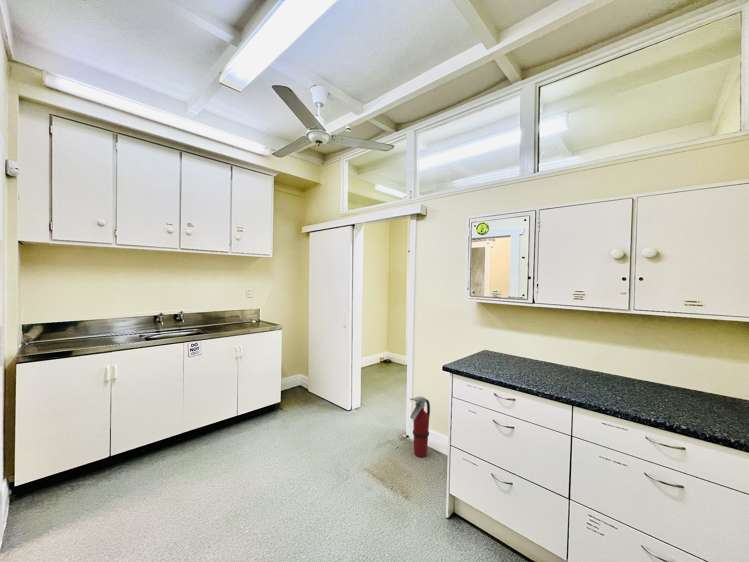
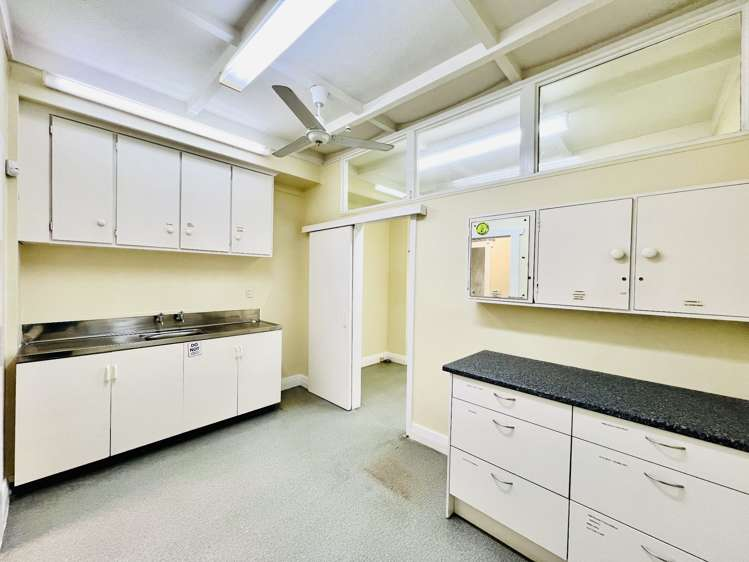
- fire extinguisher (420, 424)
